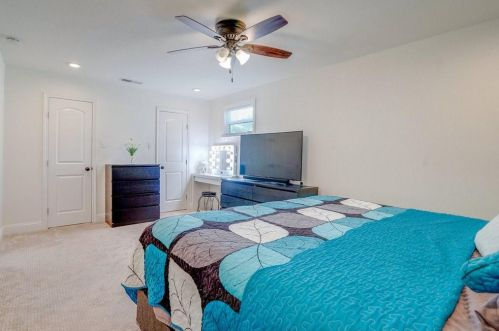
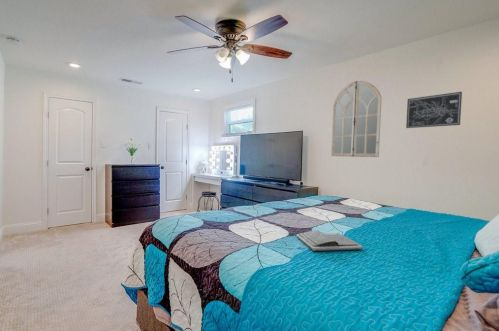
+ wall art (432, 111)
+ home mirror (354, 119)
+ book (327, 238)
